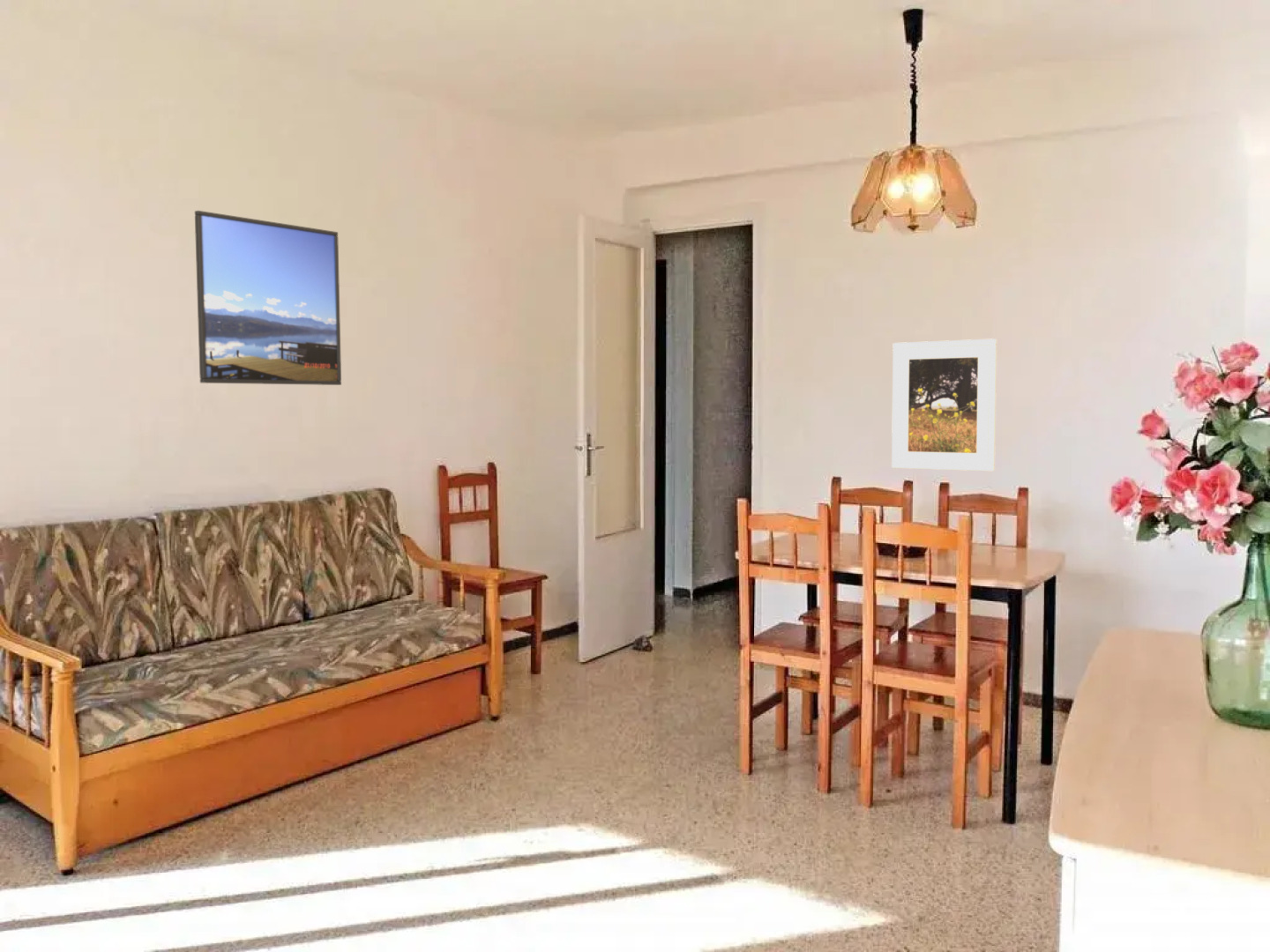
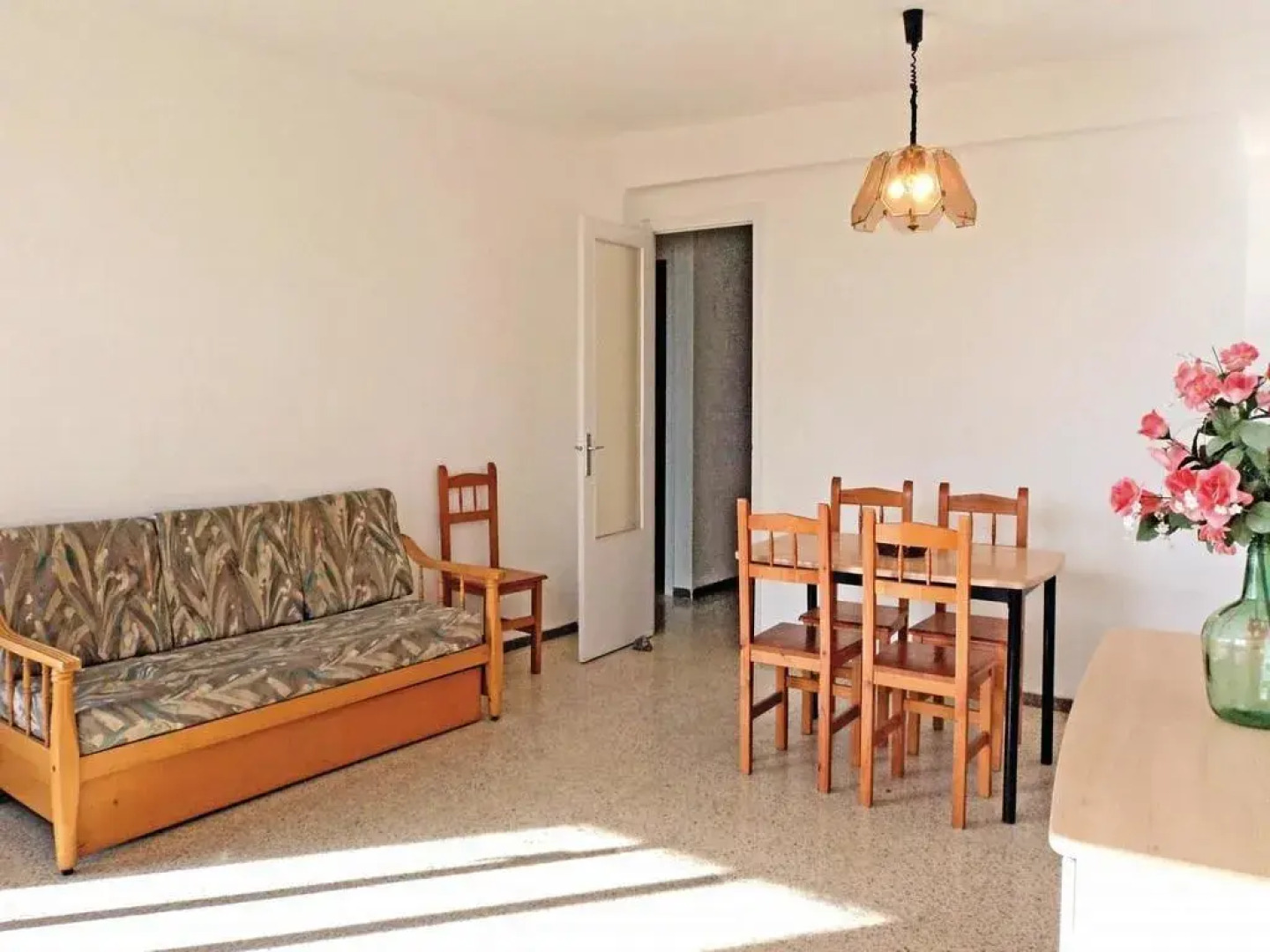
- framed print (273, 303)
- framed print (942, 405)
